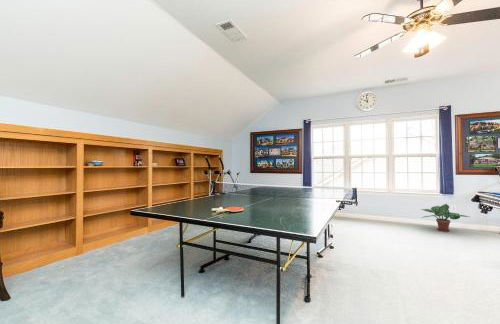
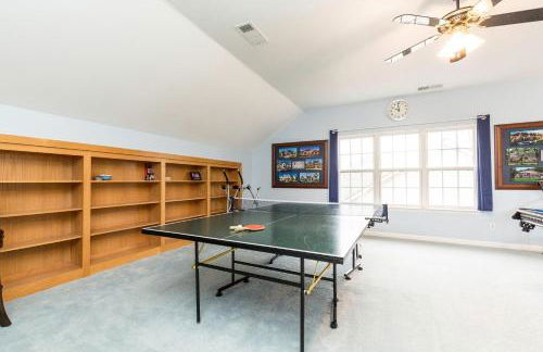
- potted plant (442, 215)
